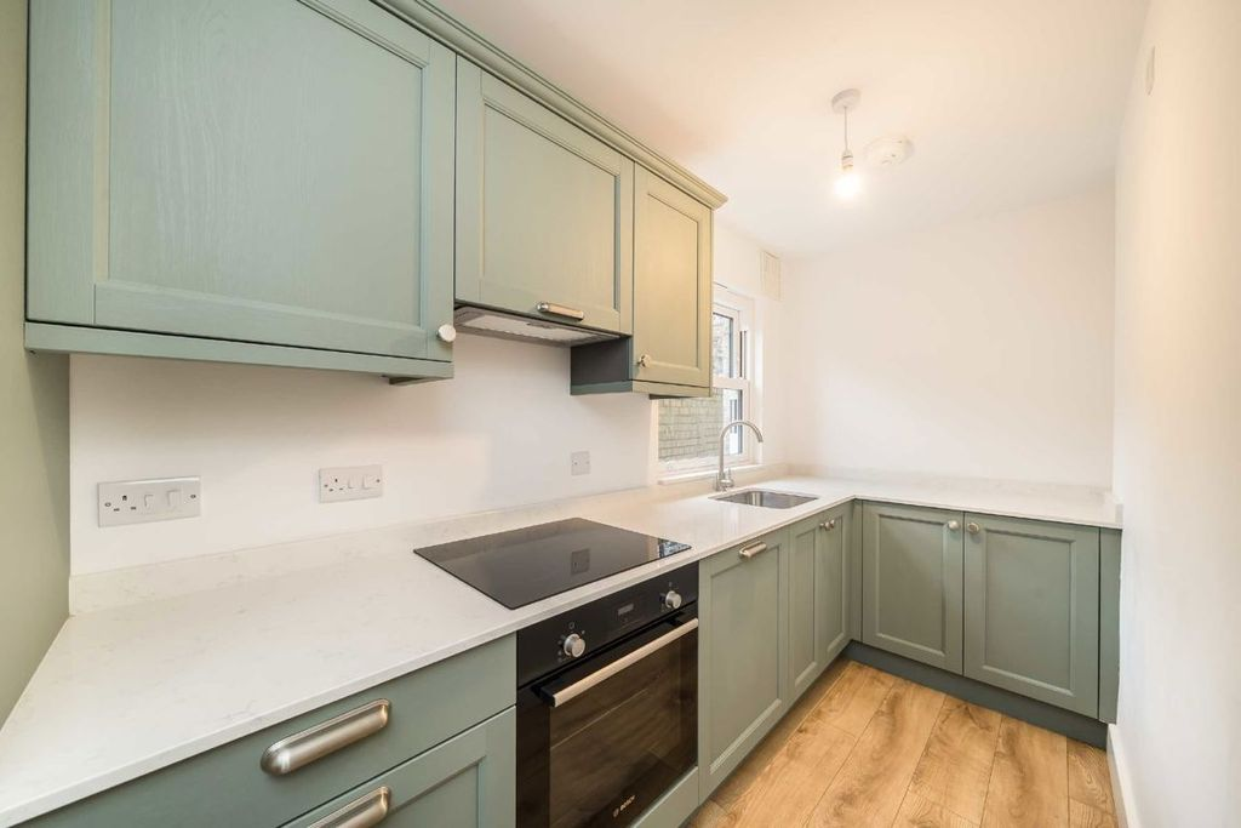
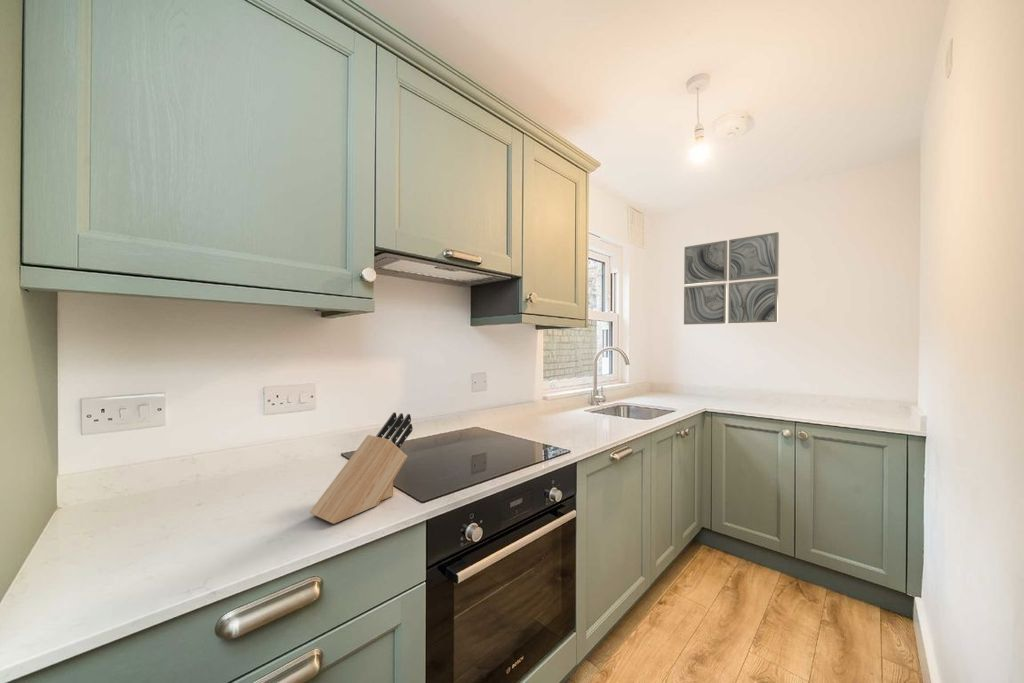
+ wall art (726, 280)
+ knife block (368, 459)
